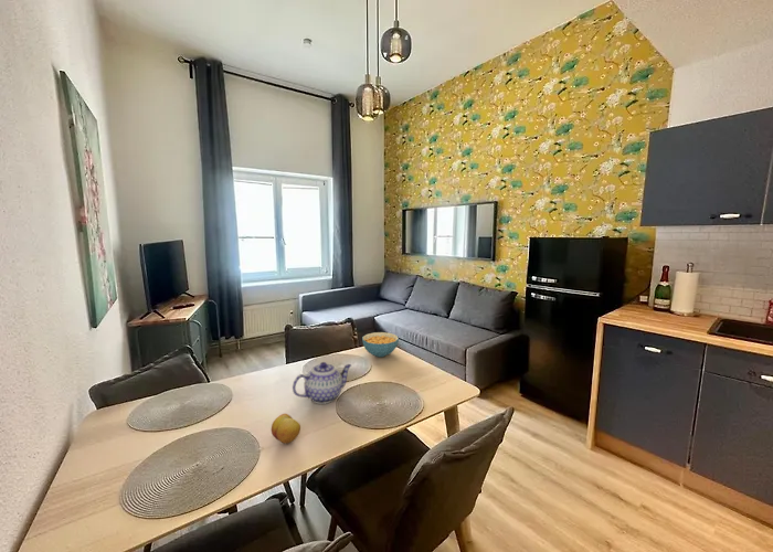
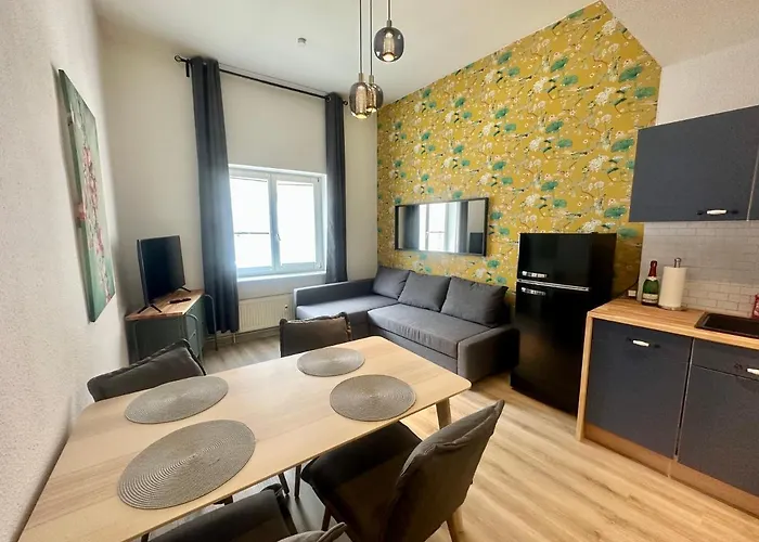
- cereal bowl (380, 346)
- teapot (322, 380)
- fruit (285, 428)
